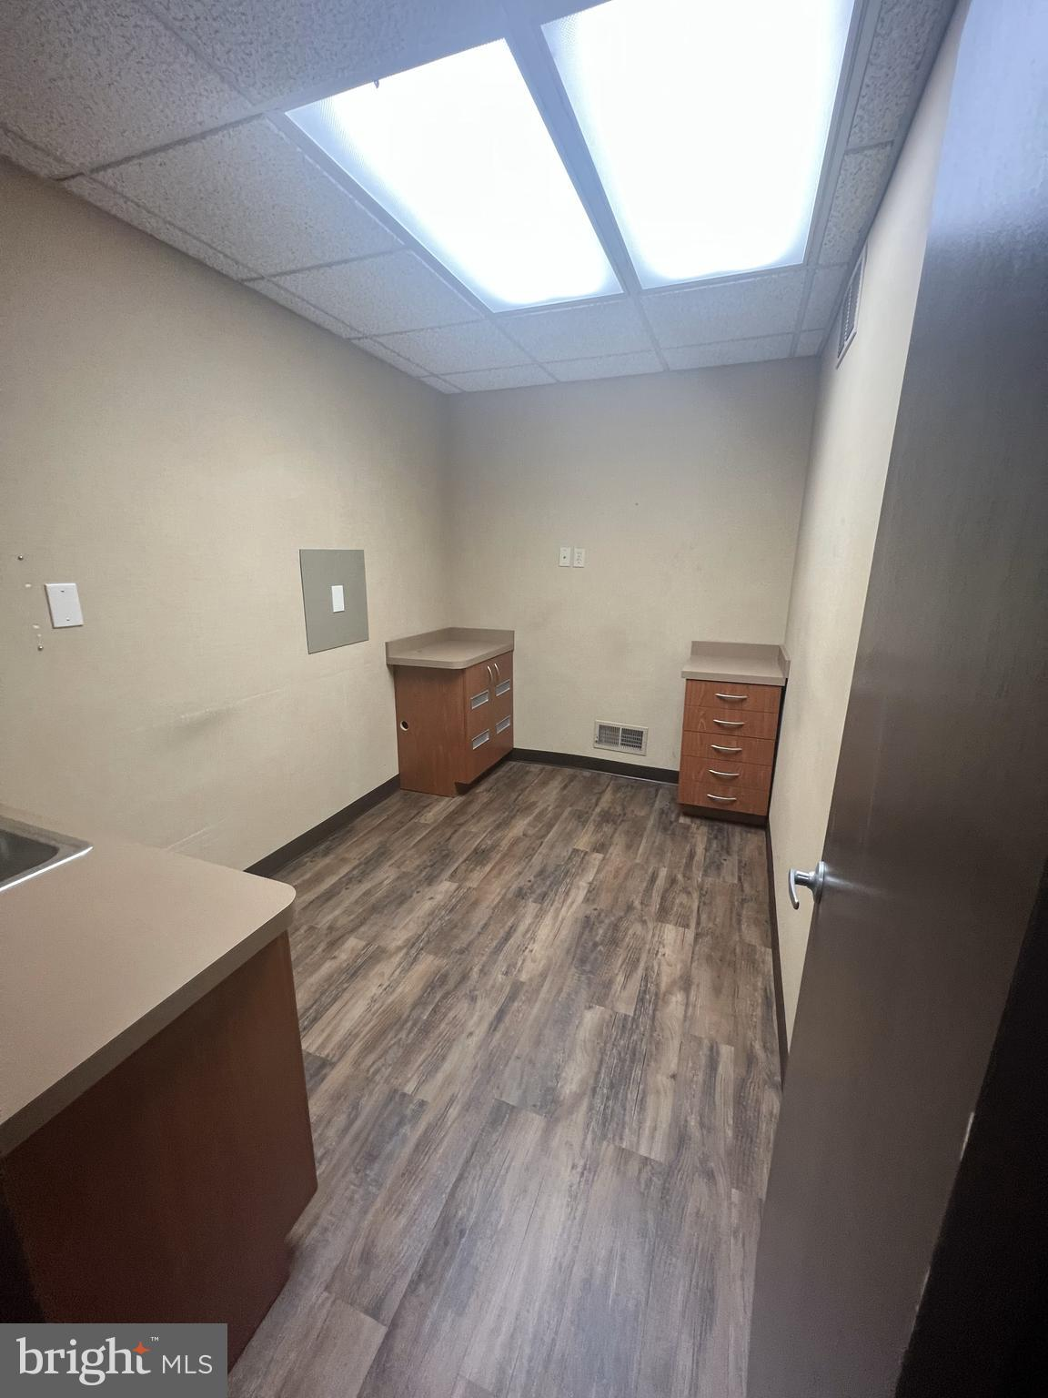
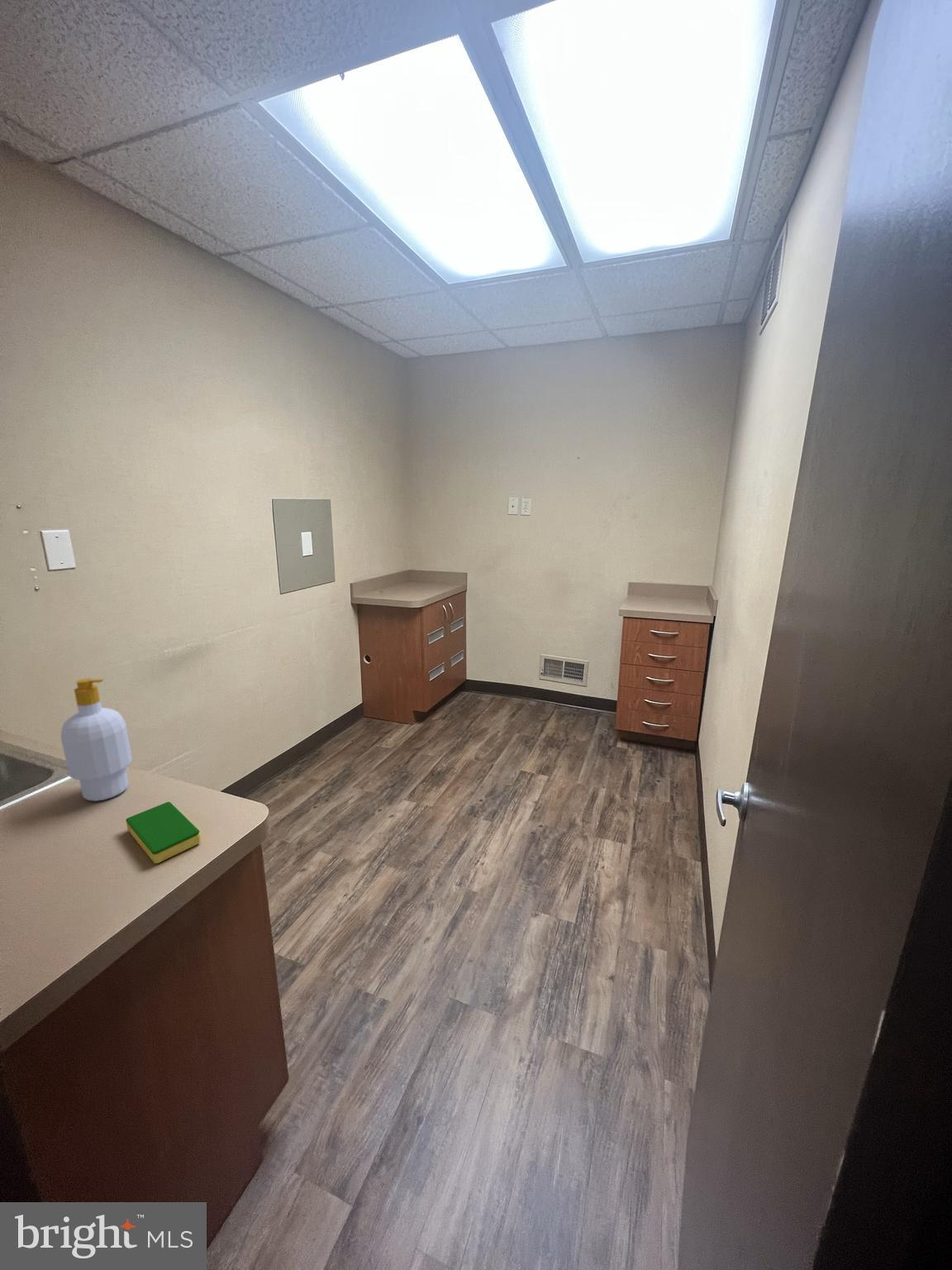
+ soap bottle (96, 738)
+ dish sponge (163, 830)
